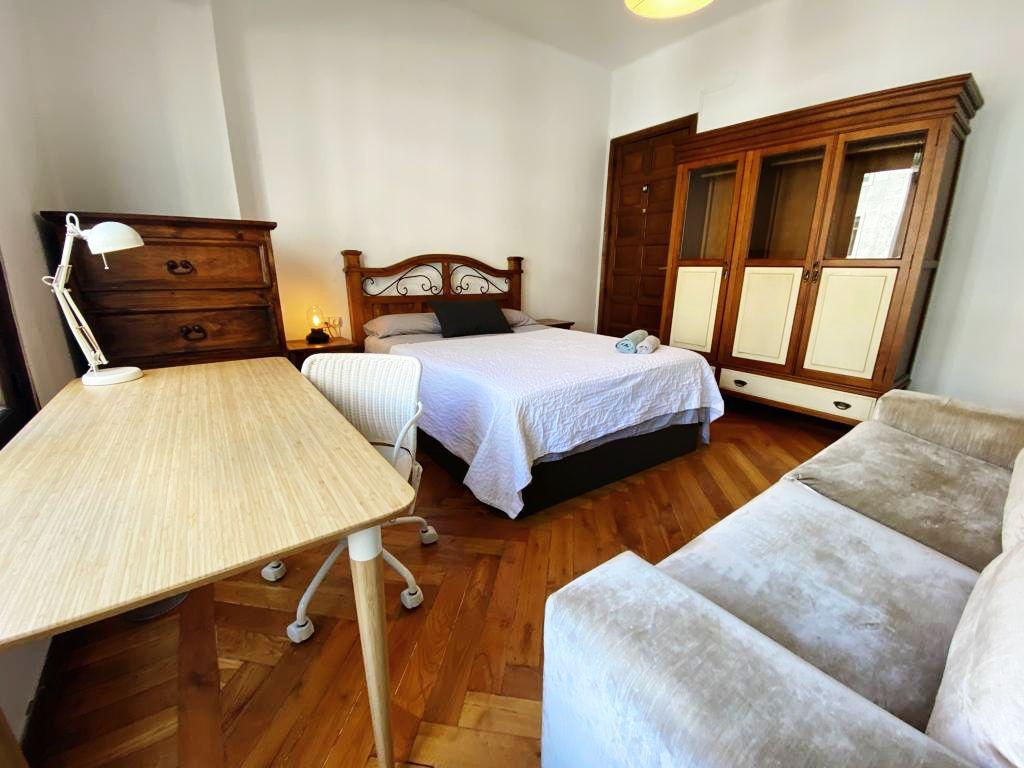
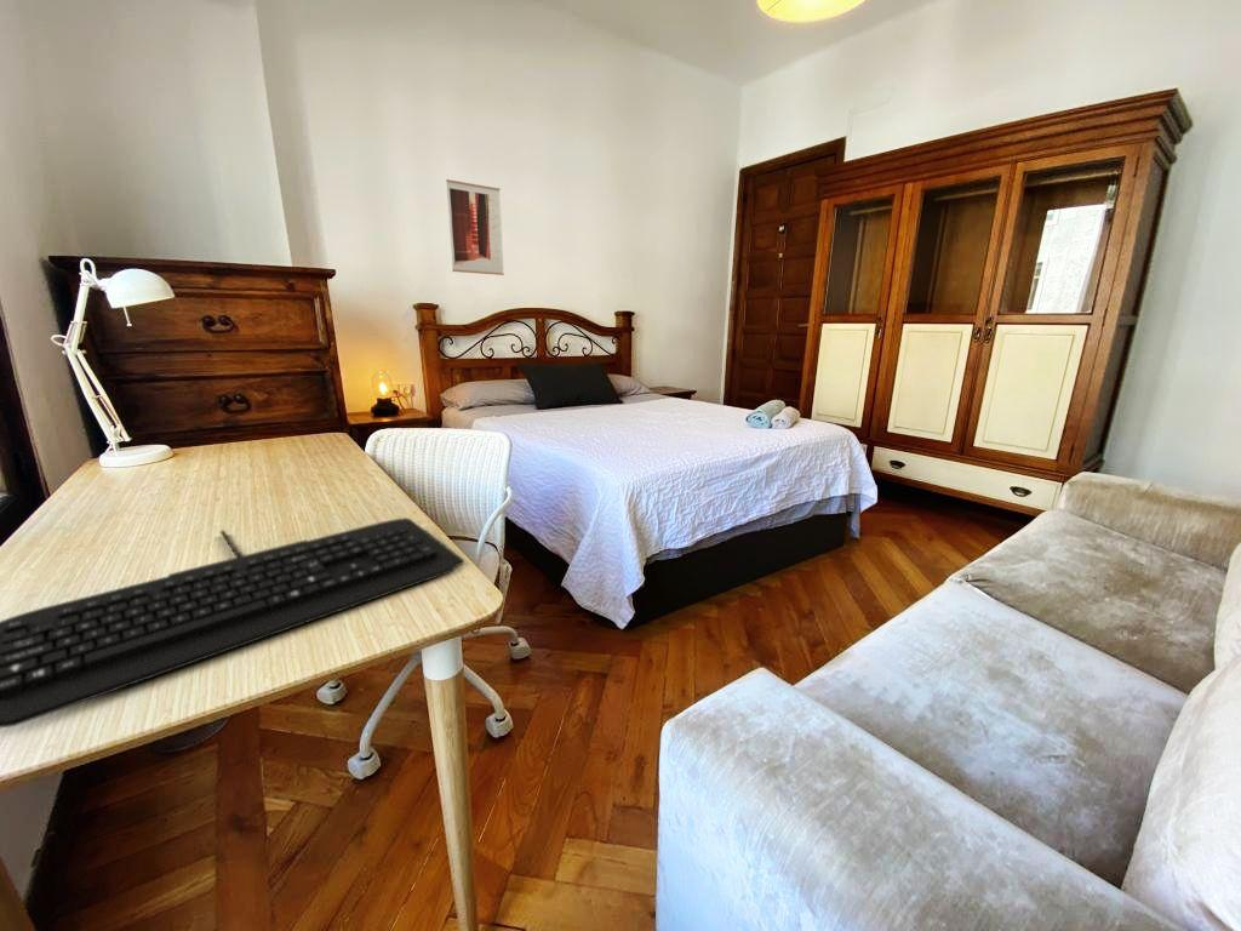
+ wall art (476, 229)
+ keyboard (246, 565)
